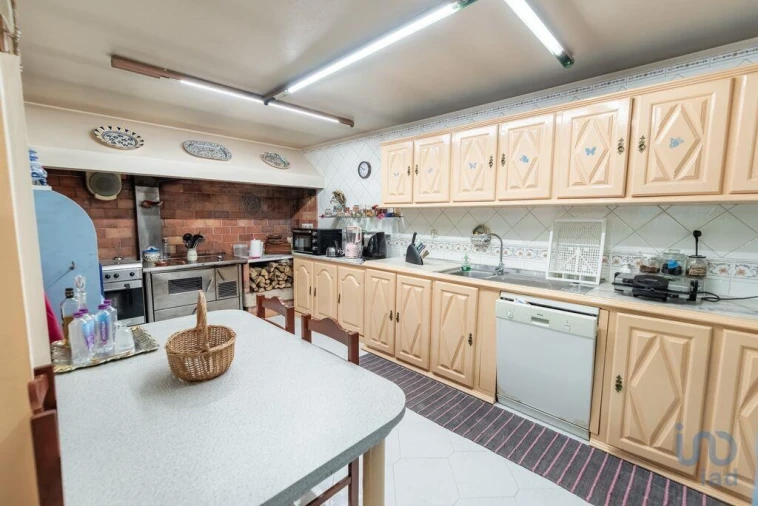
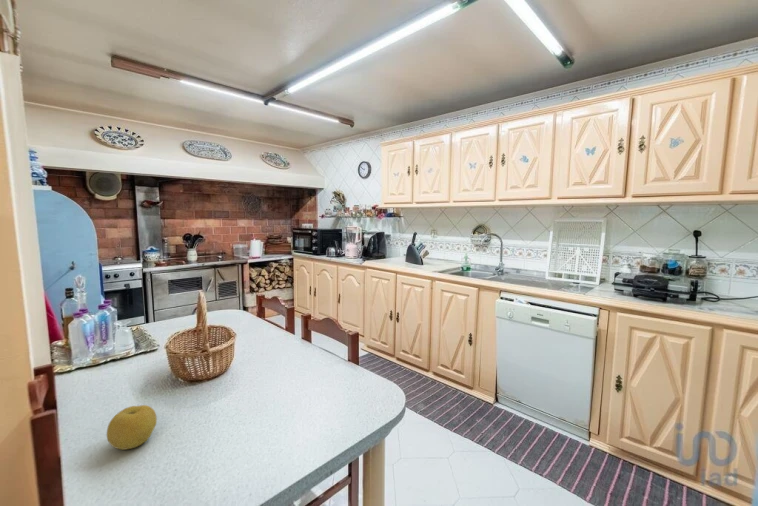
+ fruit (132, 425)
